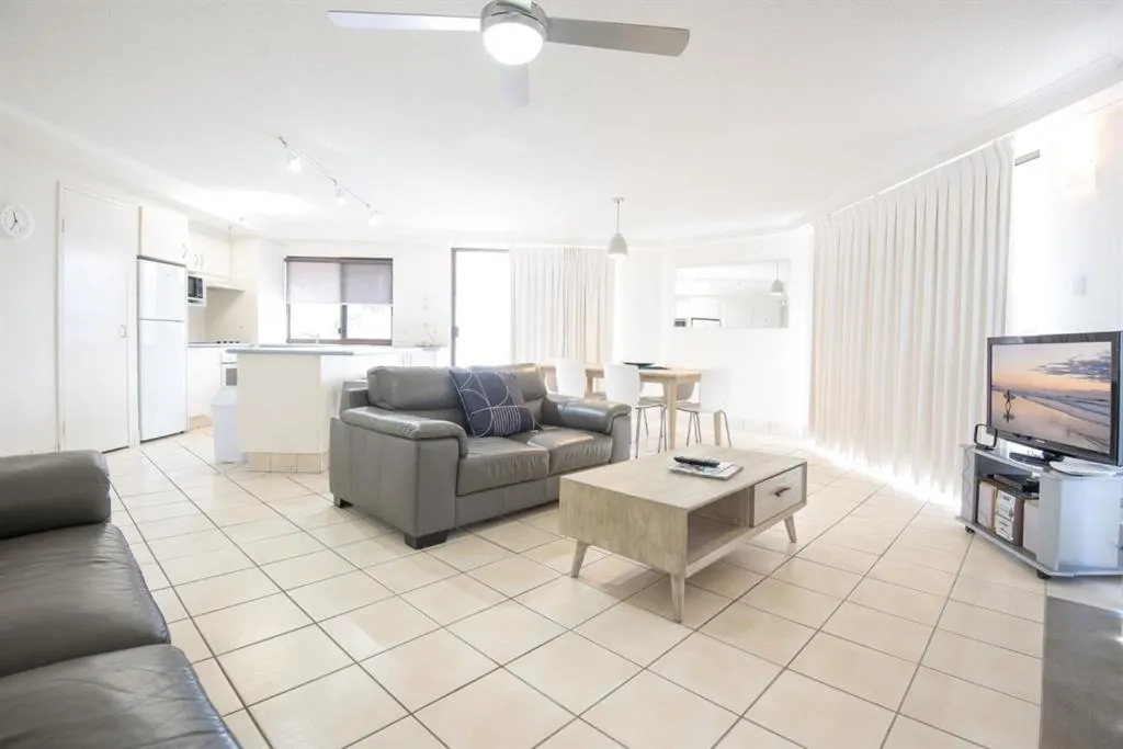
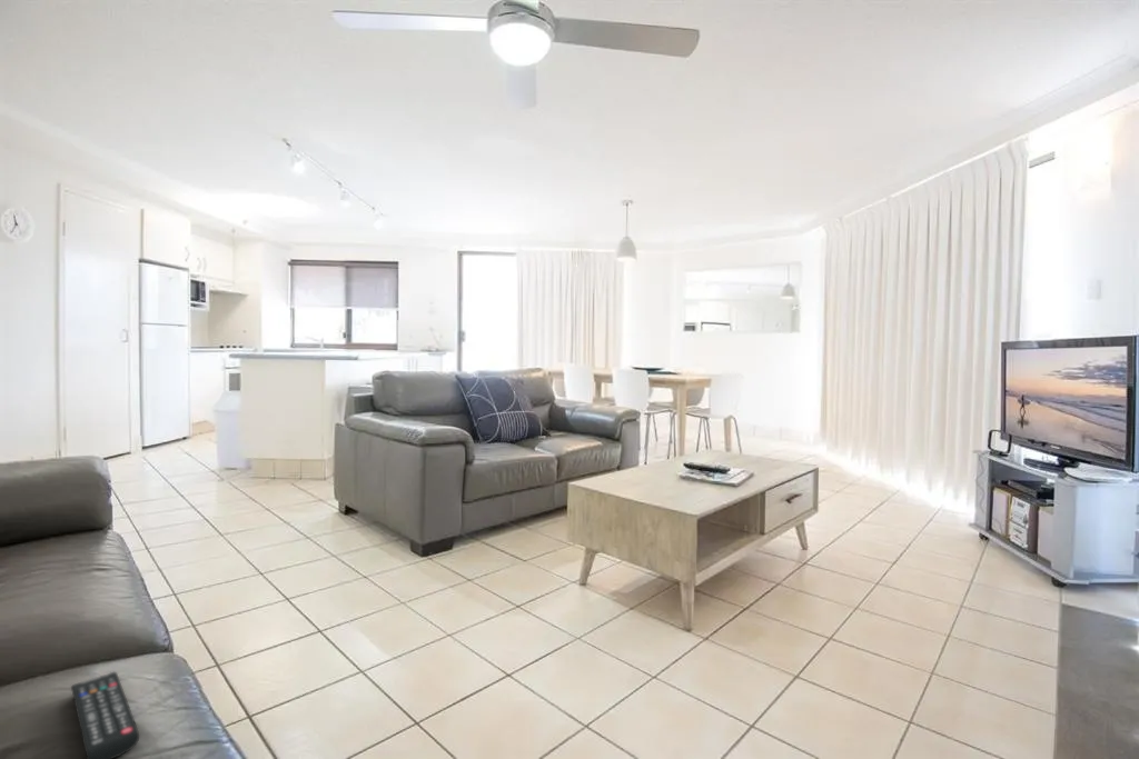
+ remote control (102, 712)
